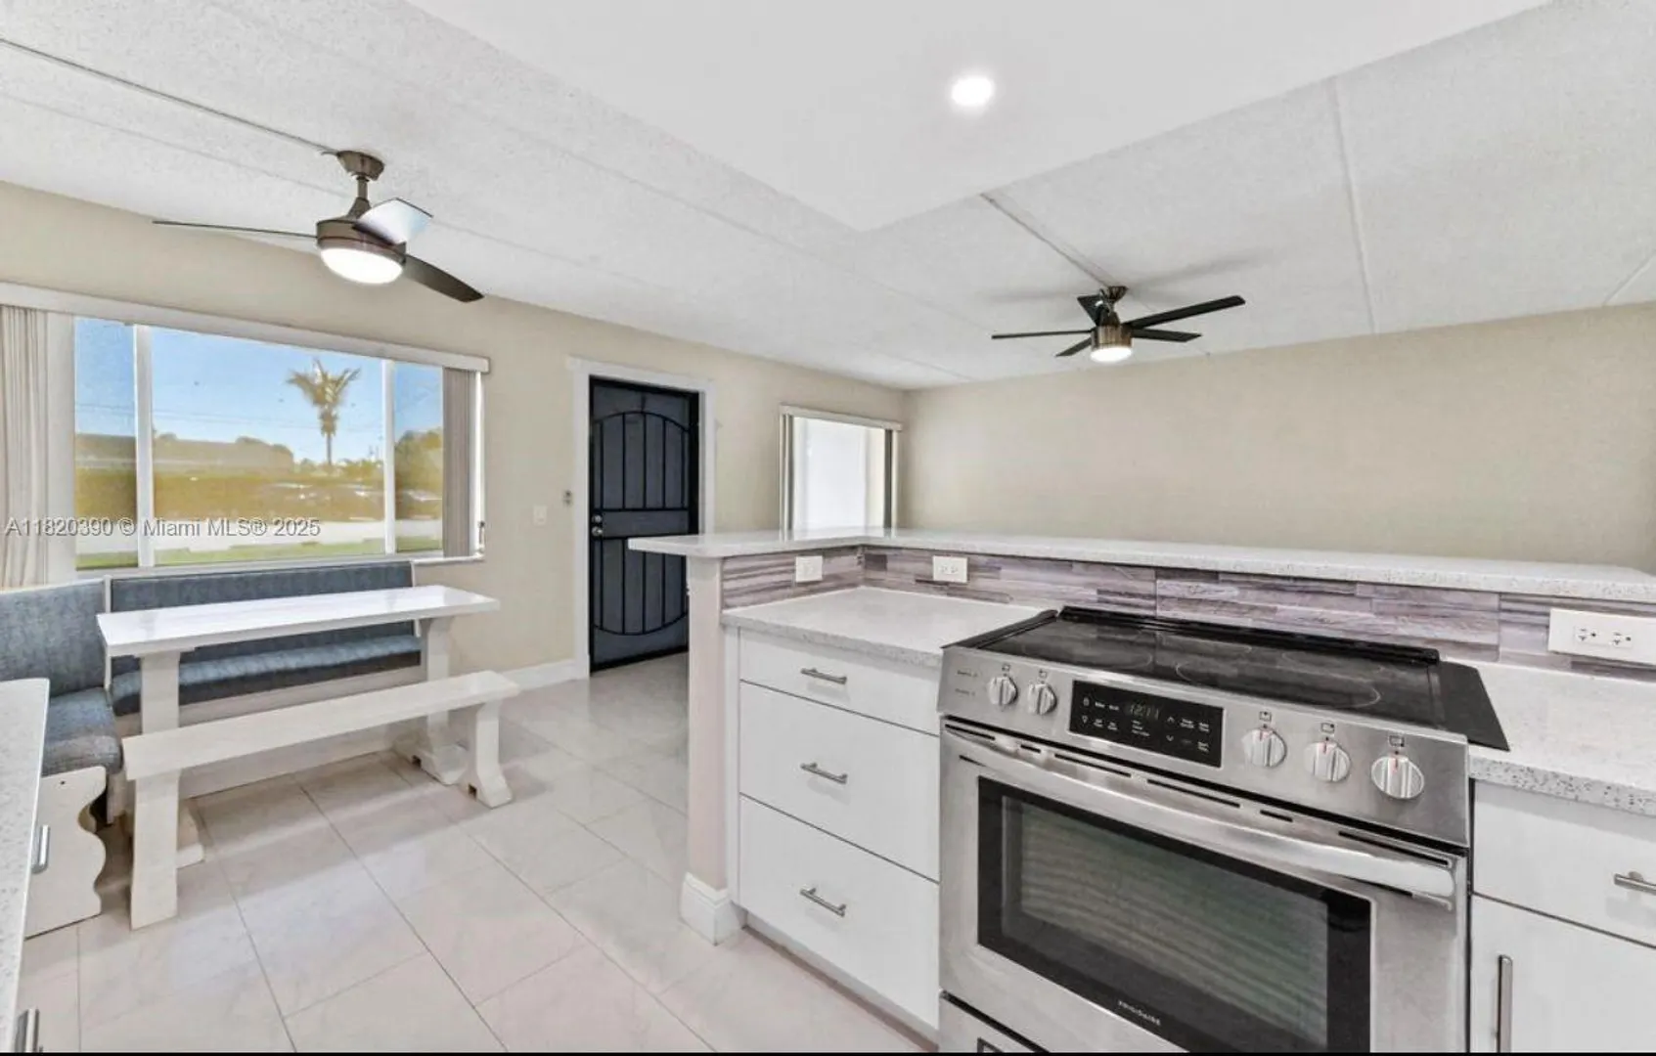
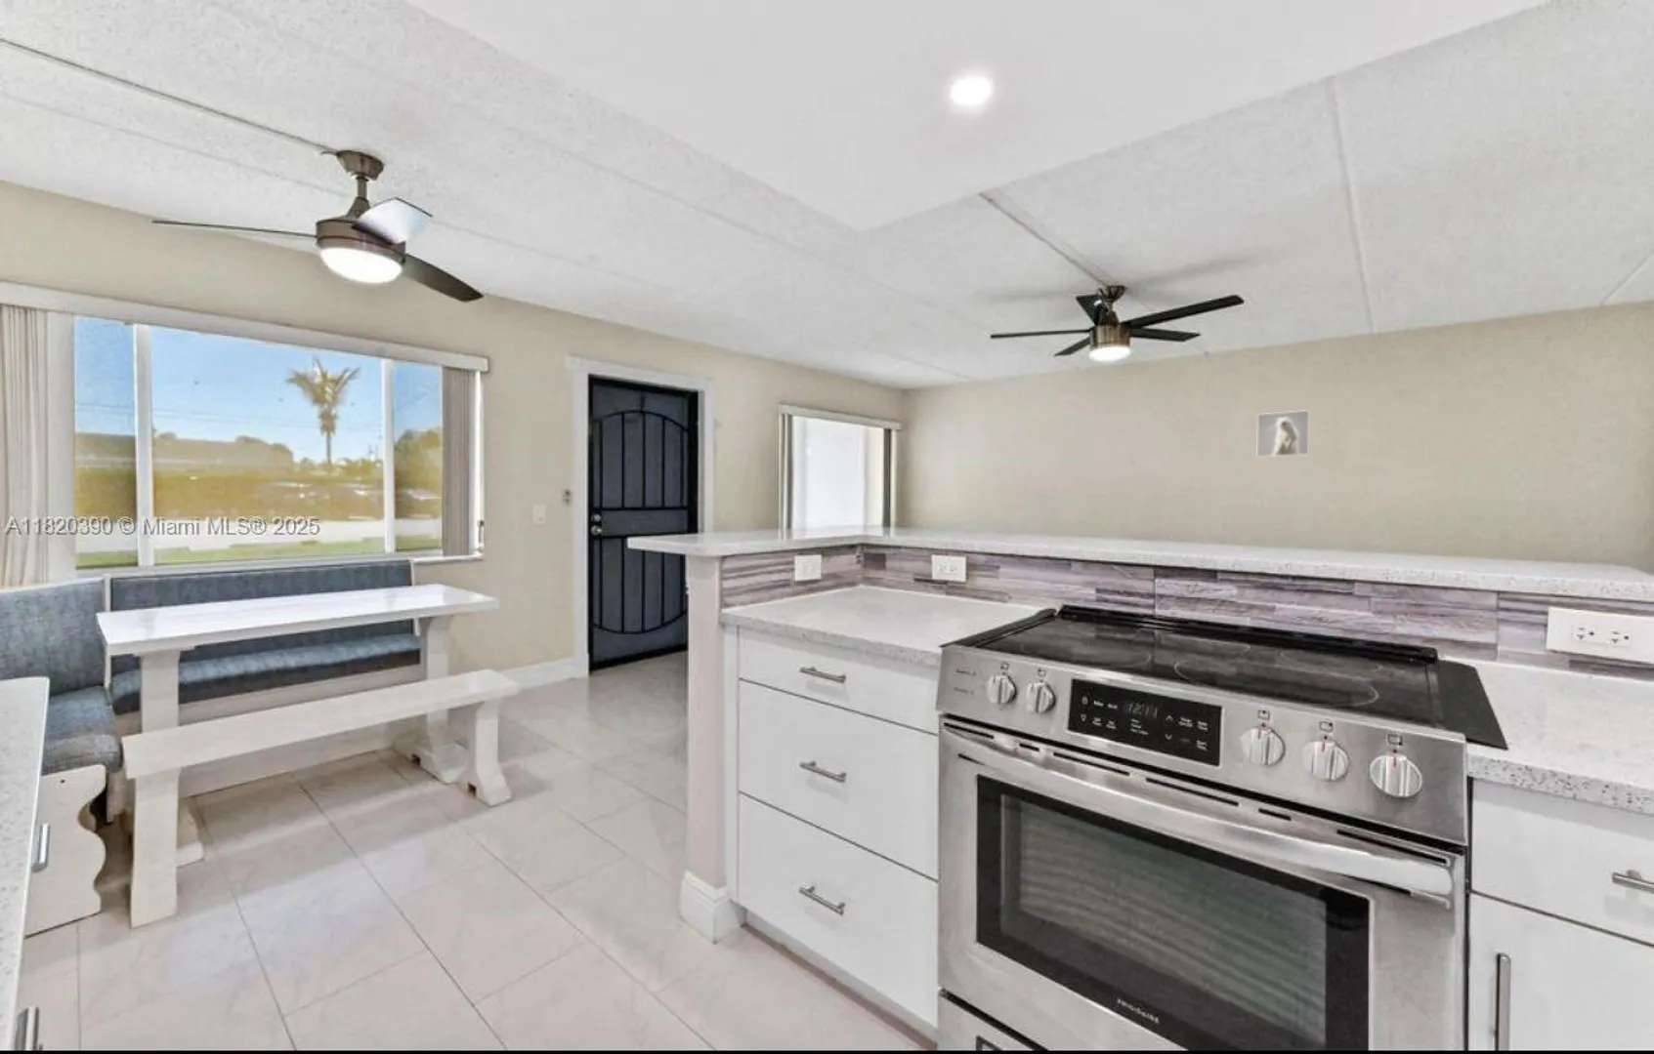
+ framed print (1283, 434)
